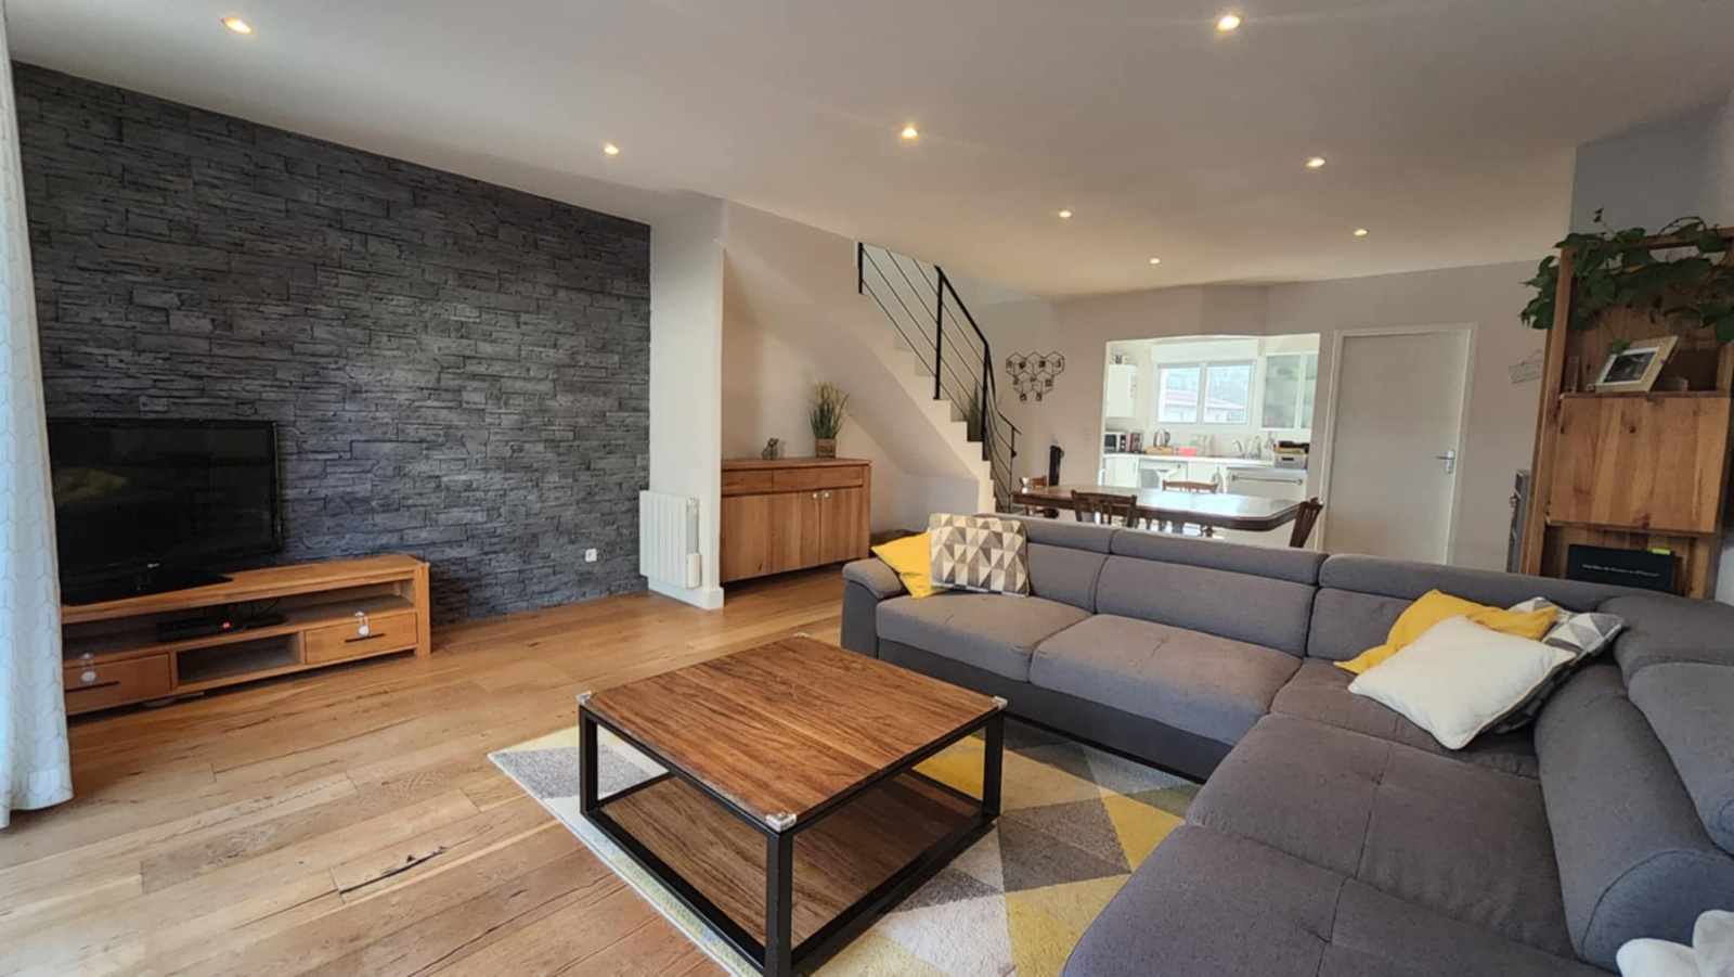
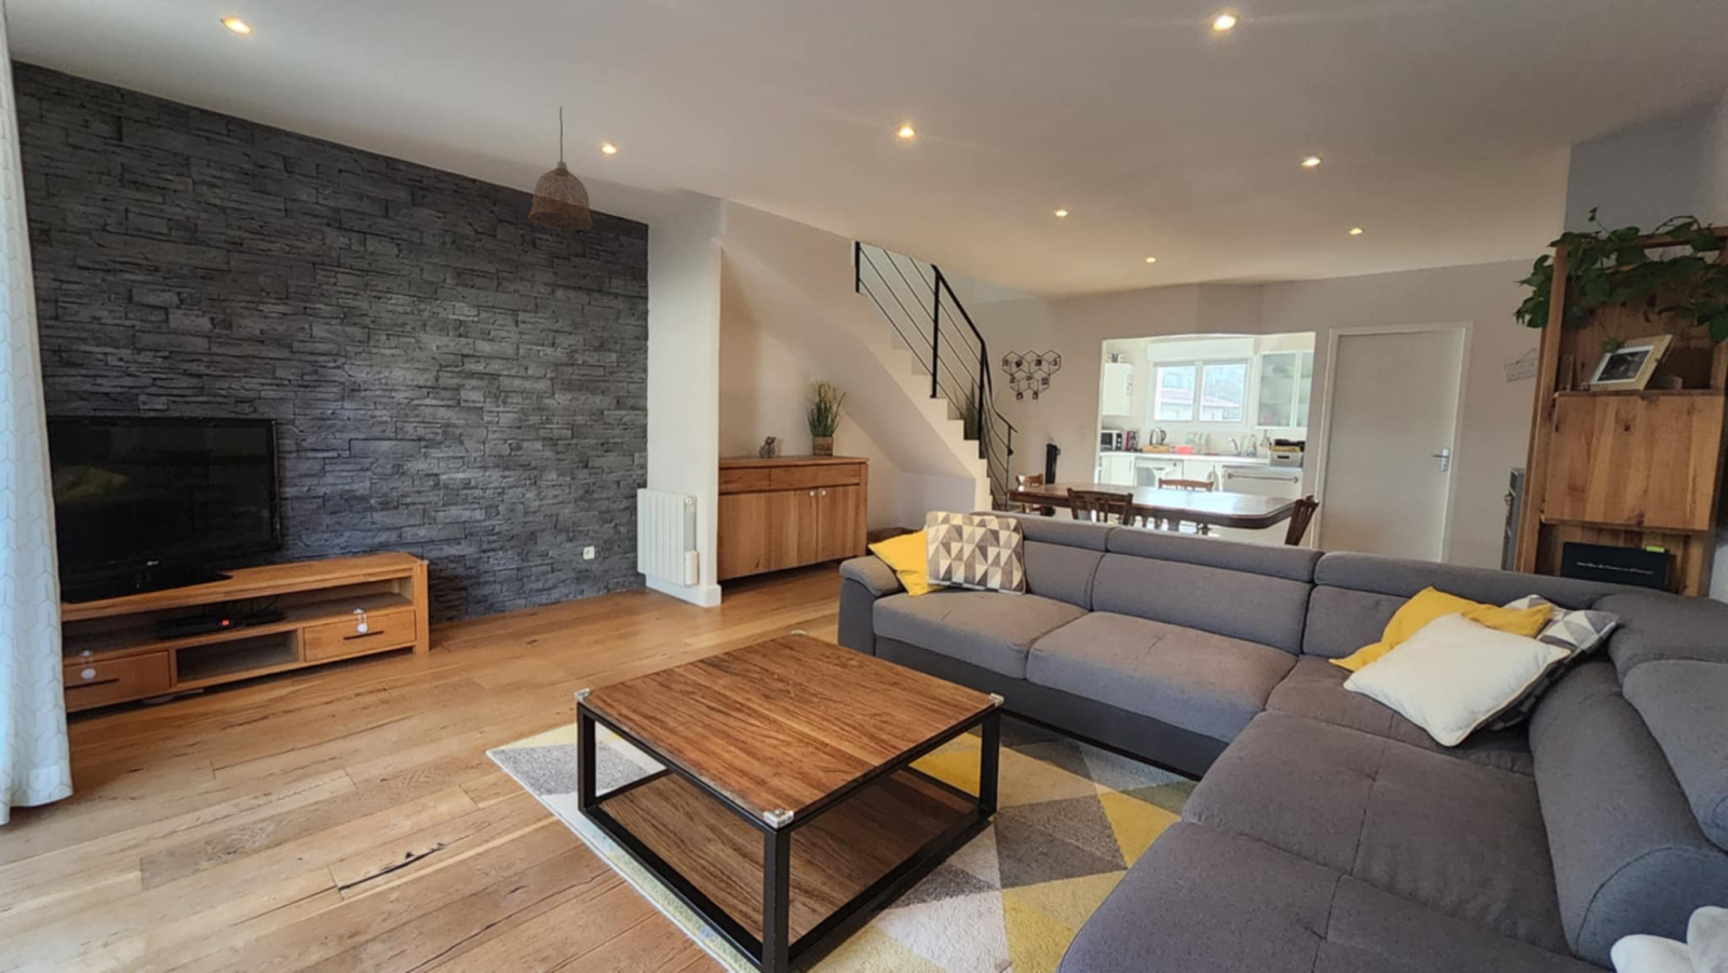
+ pendant lamp (560, 164)
